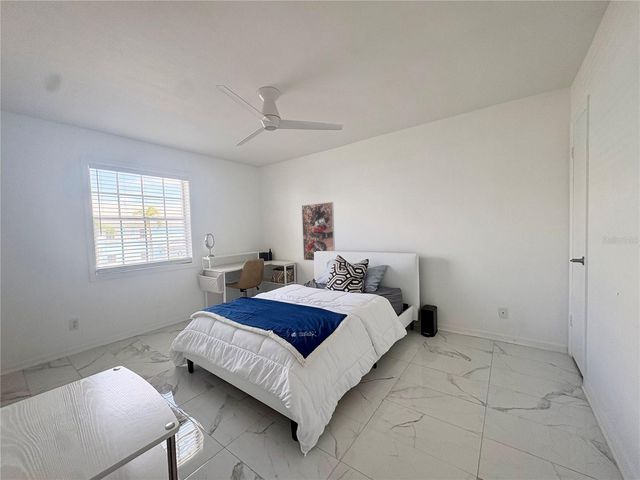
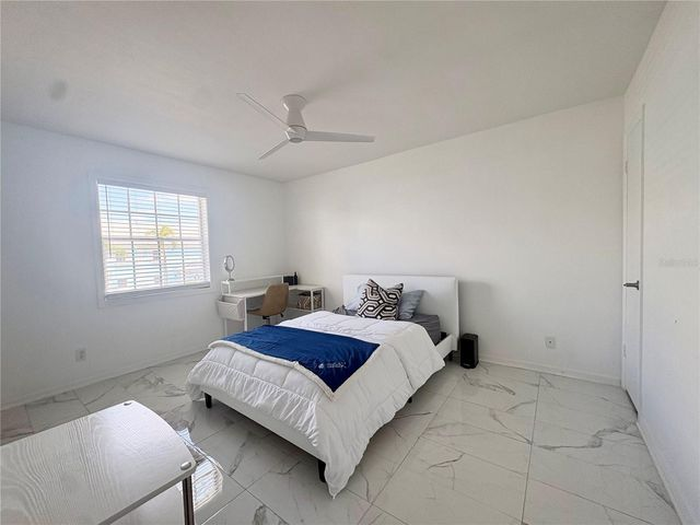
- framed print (317, 232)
